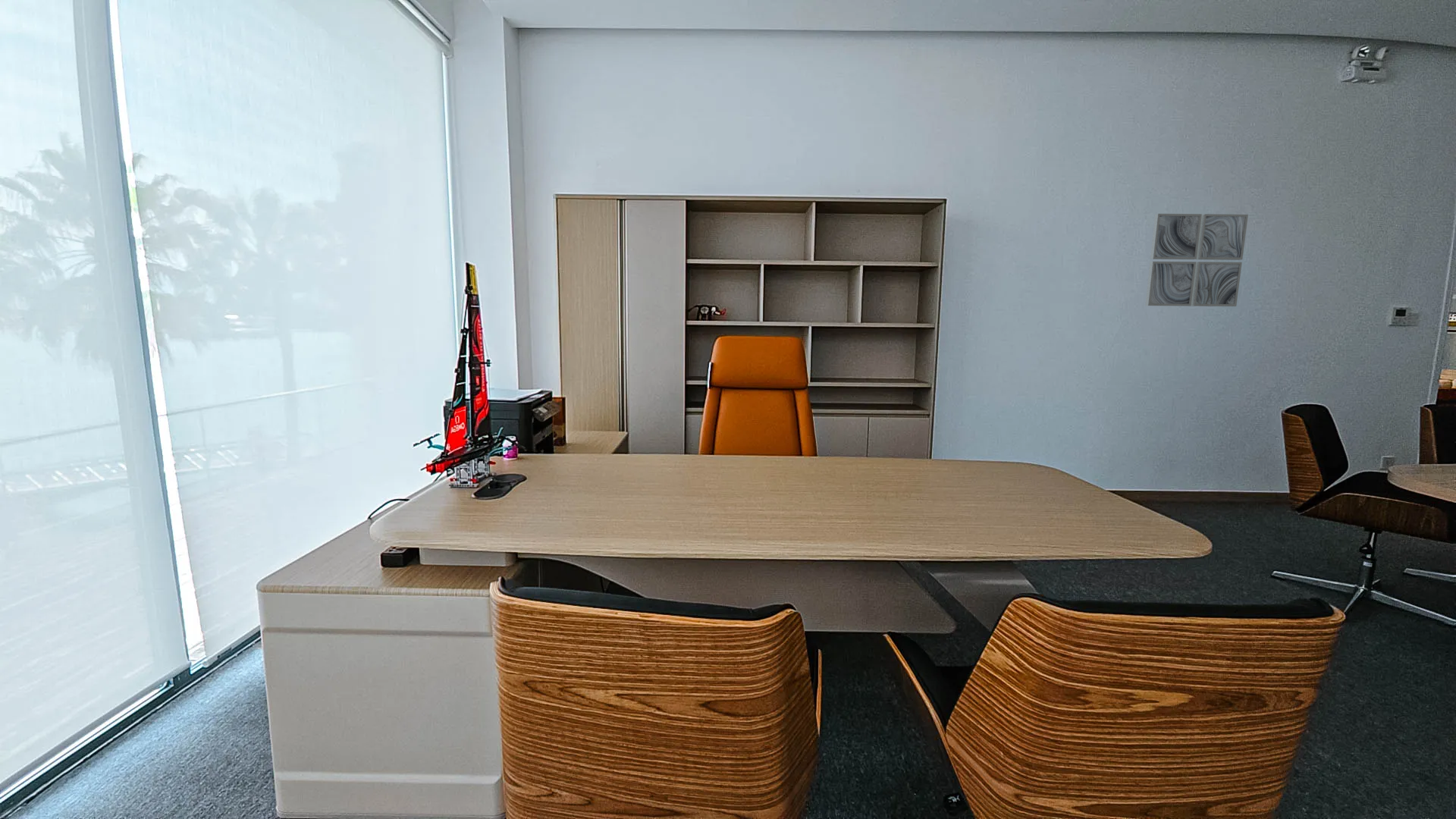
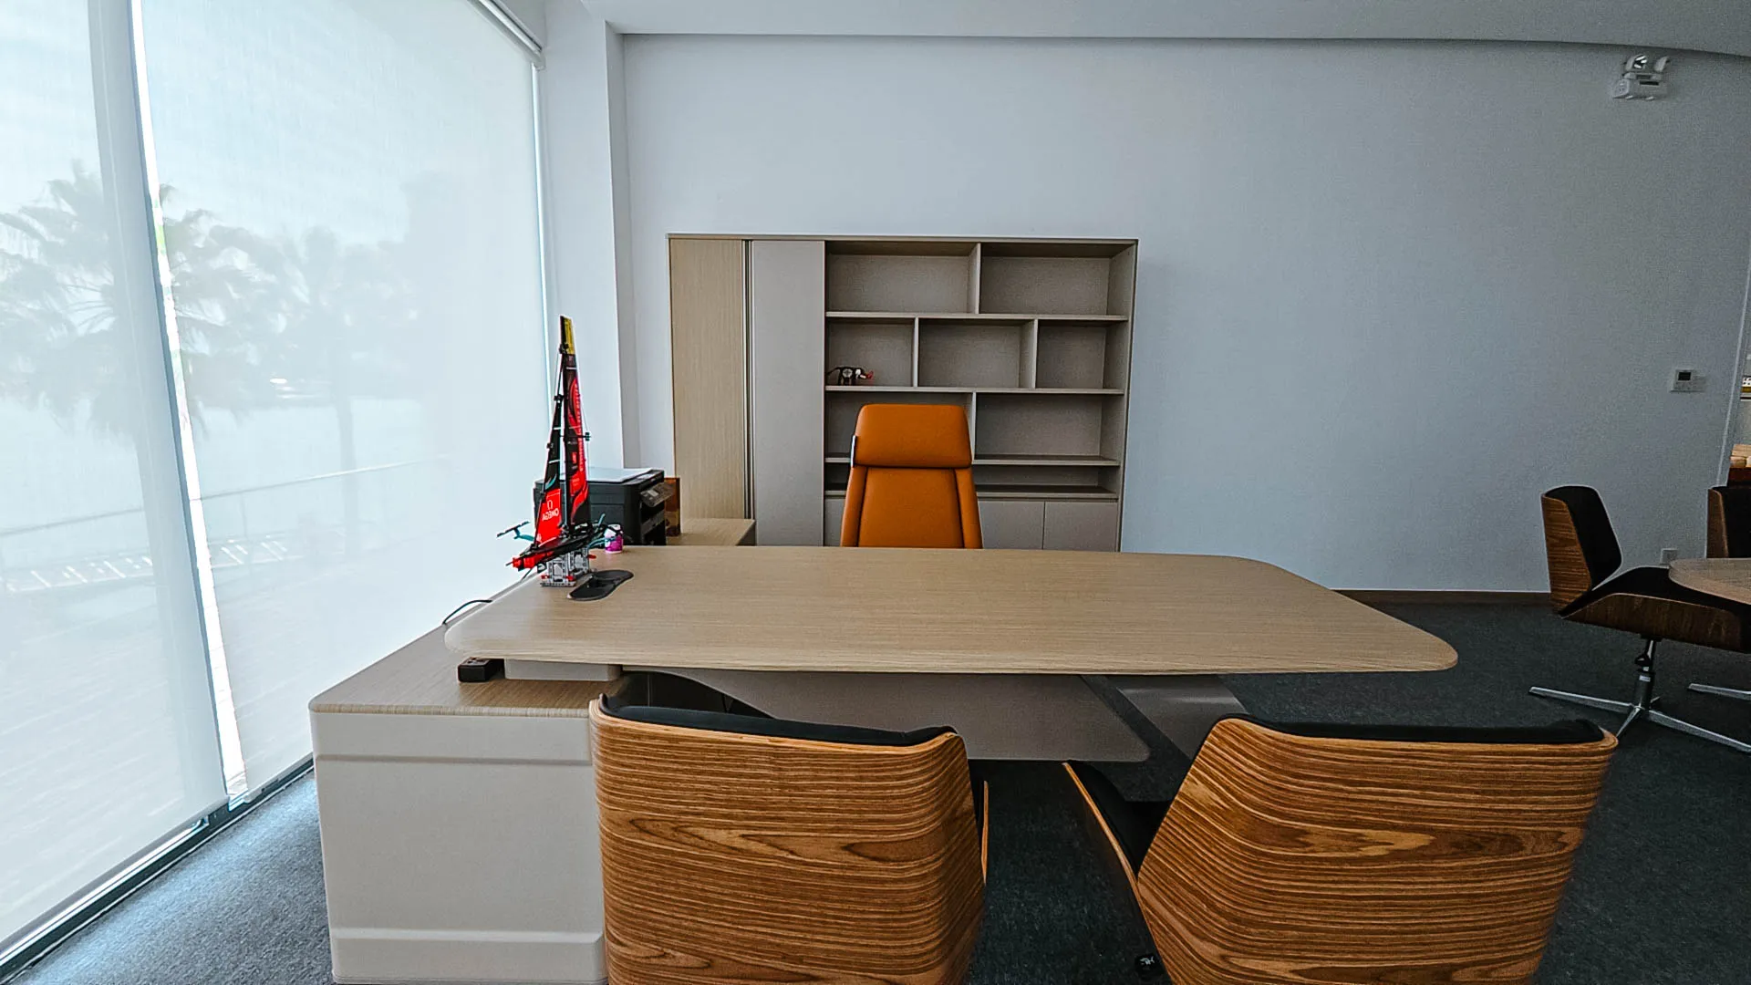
- wall art (1195, 262)
